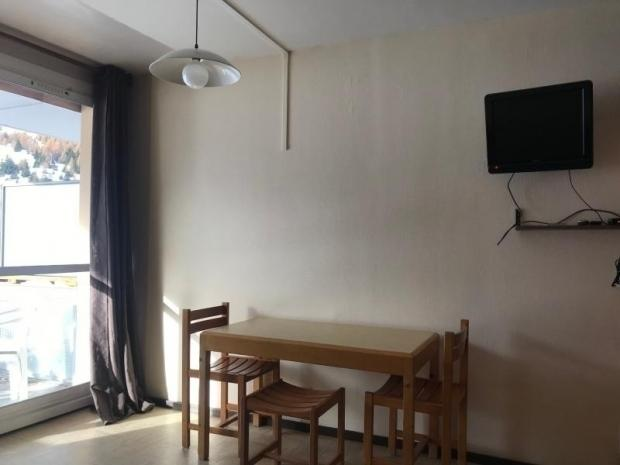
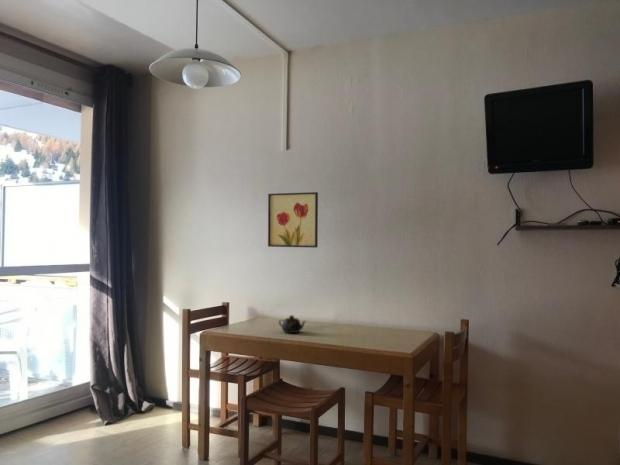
+ teapot (292, 323)
+ wall art (292, 220)
